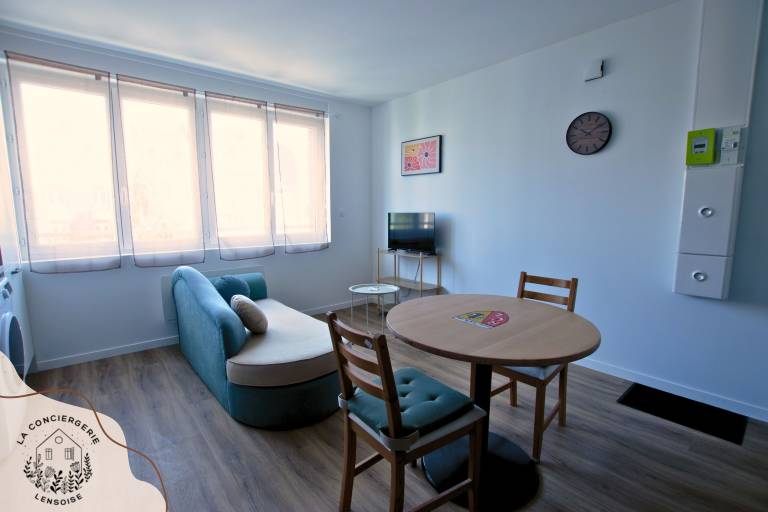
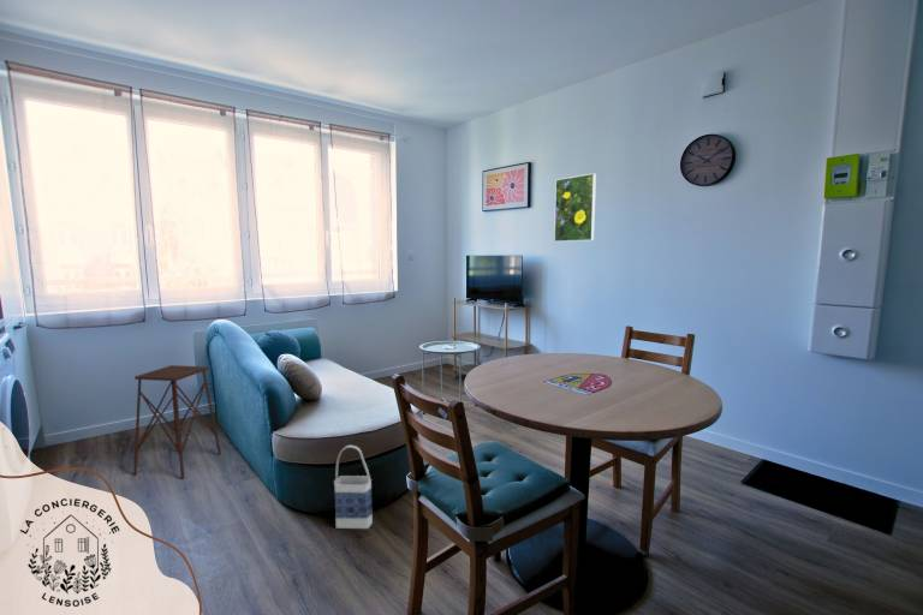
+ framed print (573, 209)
+ side table (175, 418)
+ bag (352, 484)
